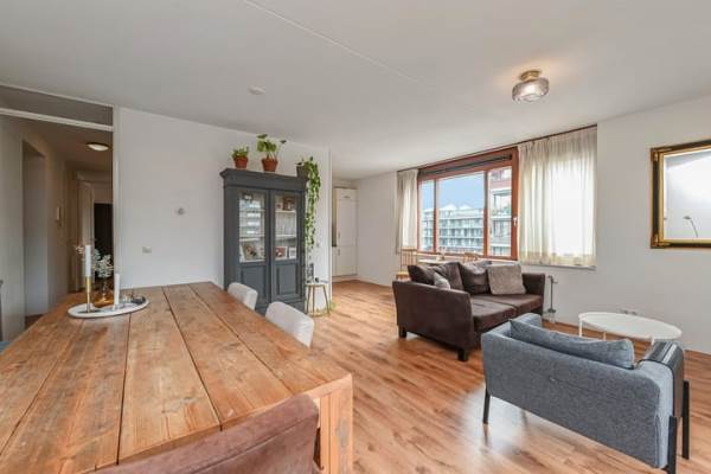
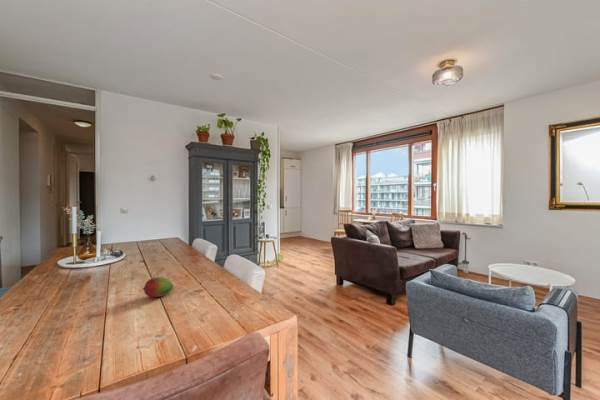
+ fruit (158, 286)
